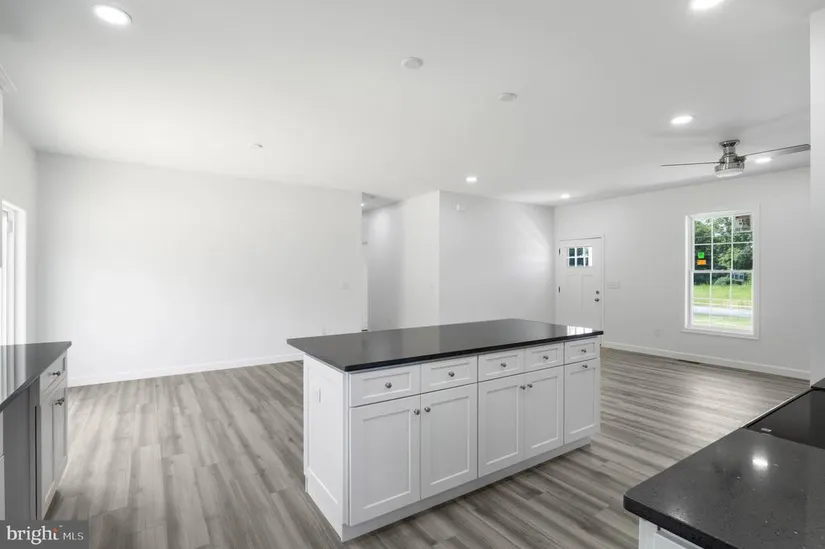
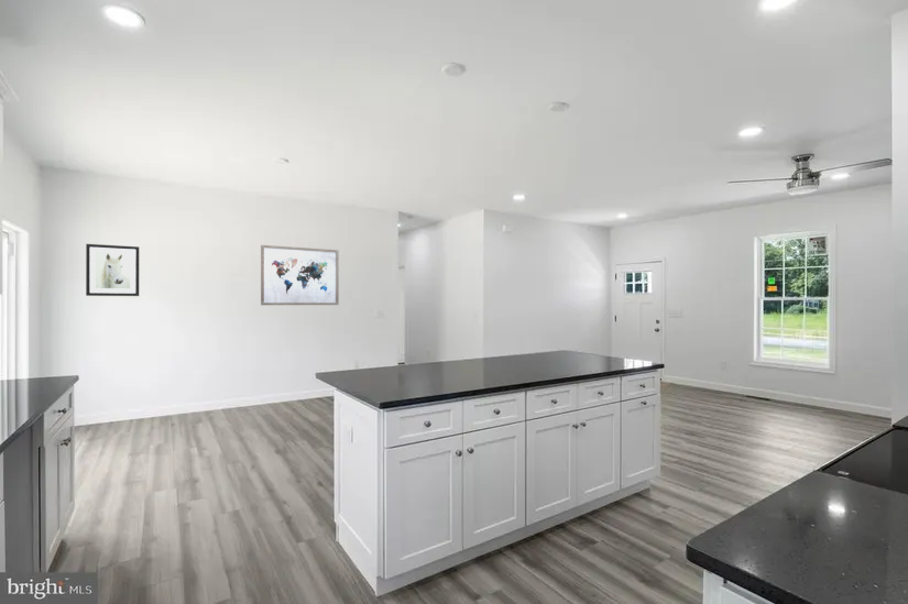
+ wall art (113, 271)
+ wall art (300, 276)
